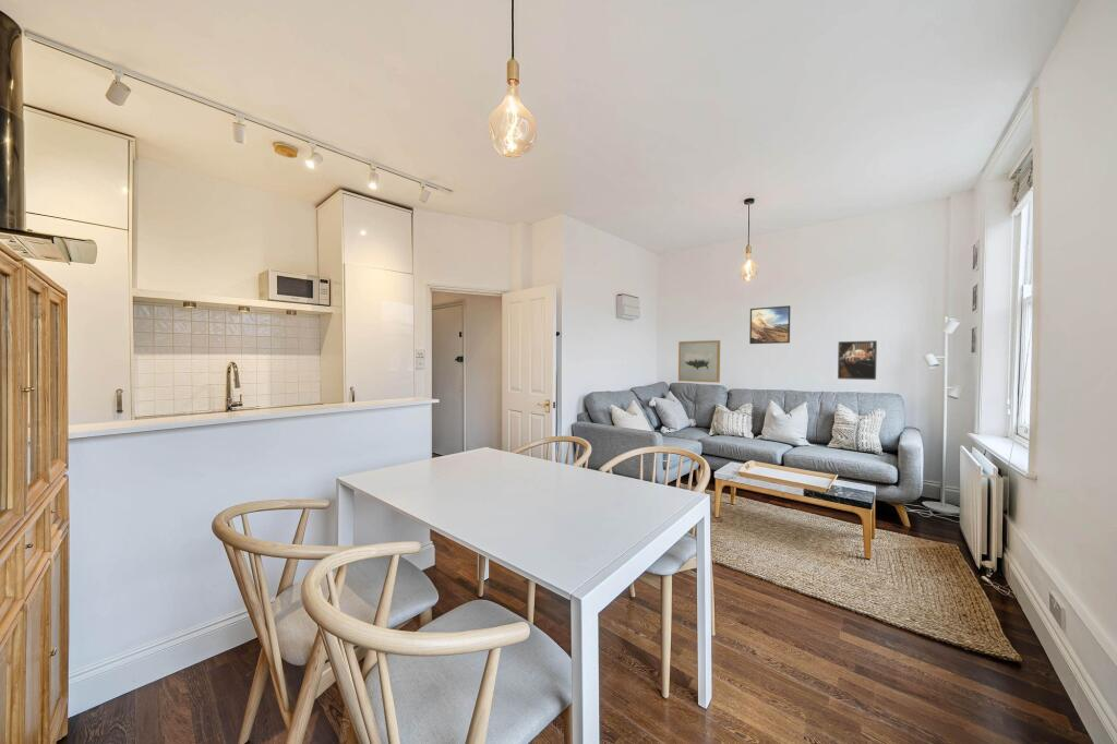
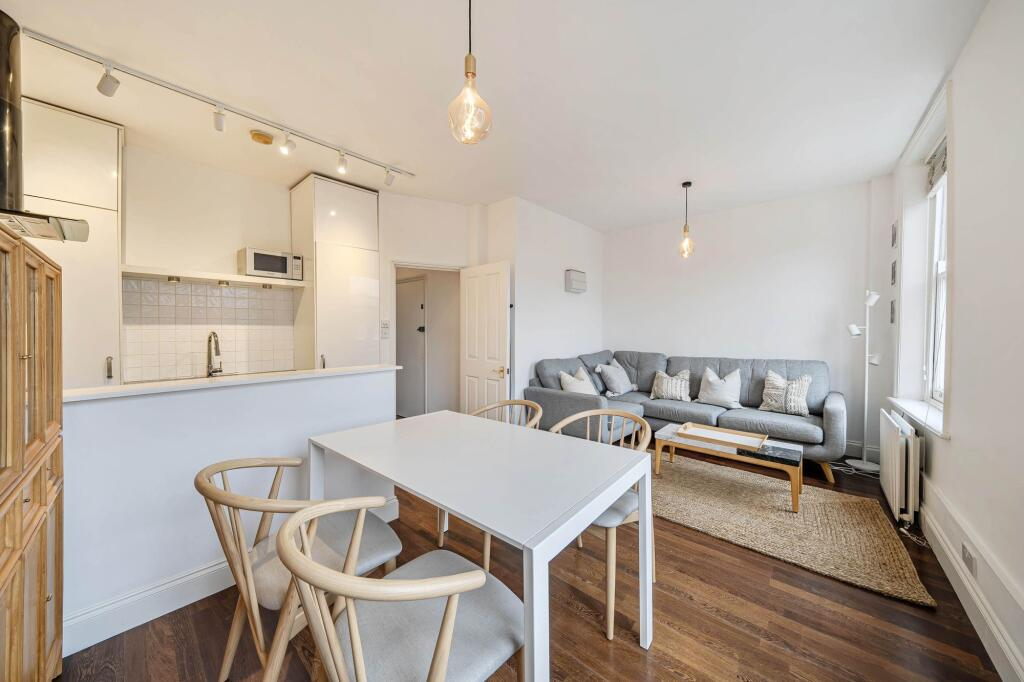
- wall art (698, 361)
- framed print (856, 360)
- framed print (769, 325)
